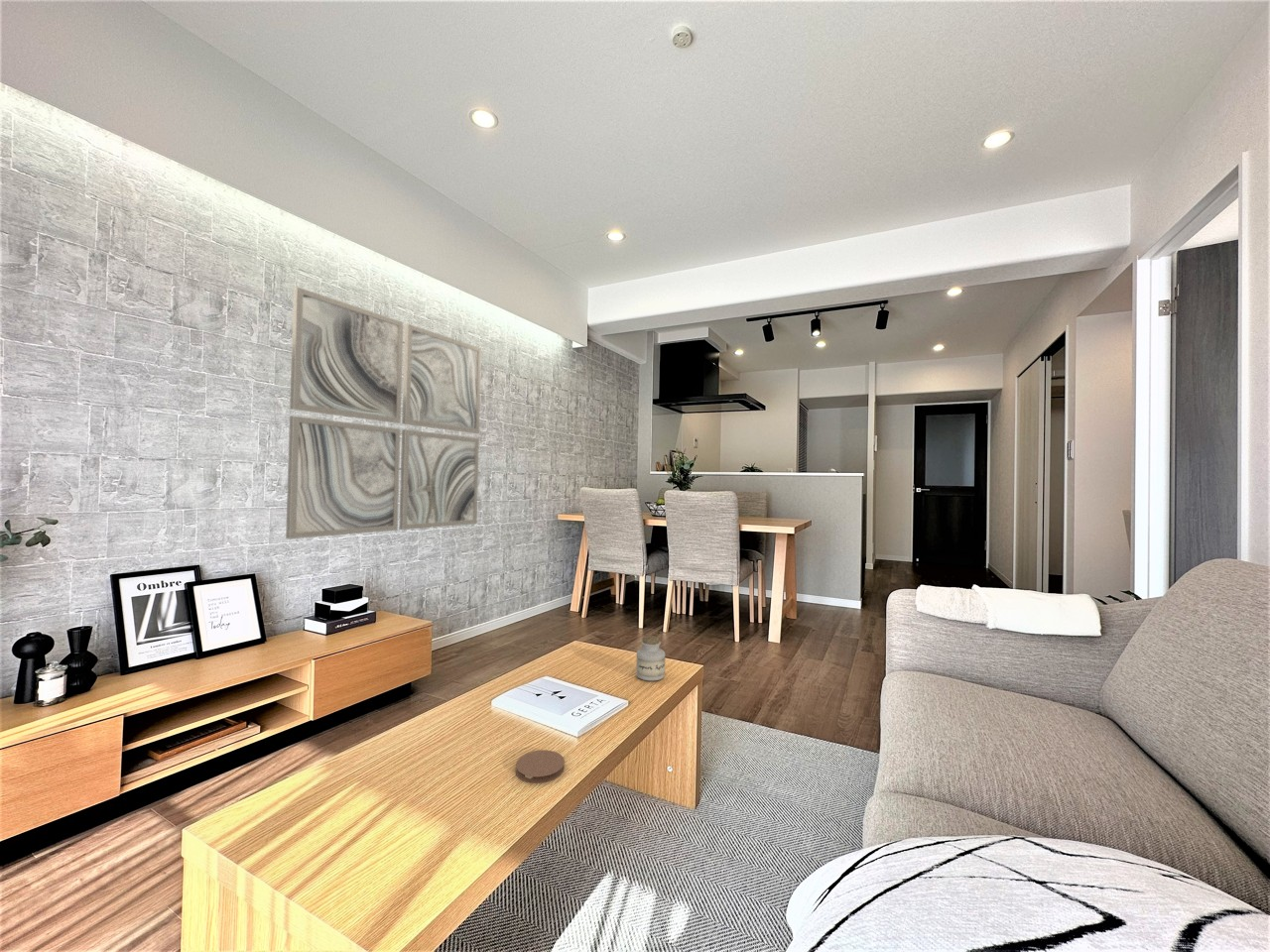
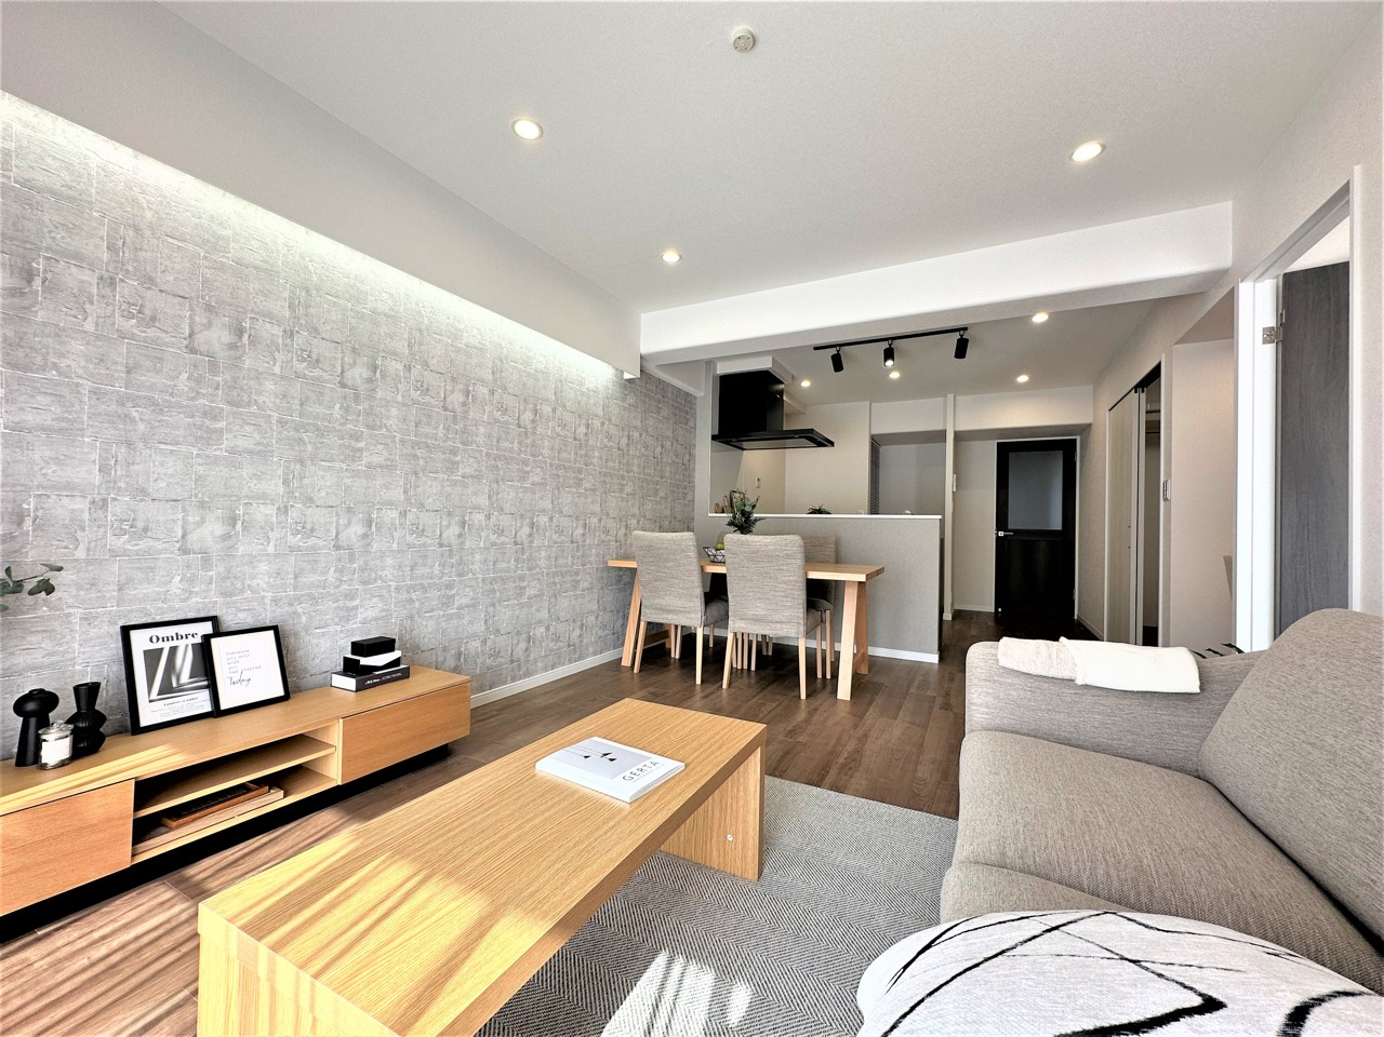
- coaster (540, 766)
- jar (650, 656)
- wall art (403, 423)
